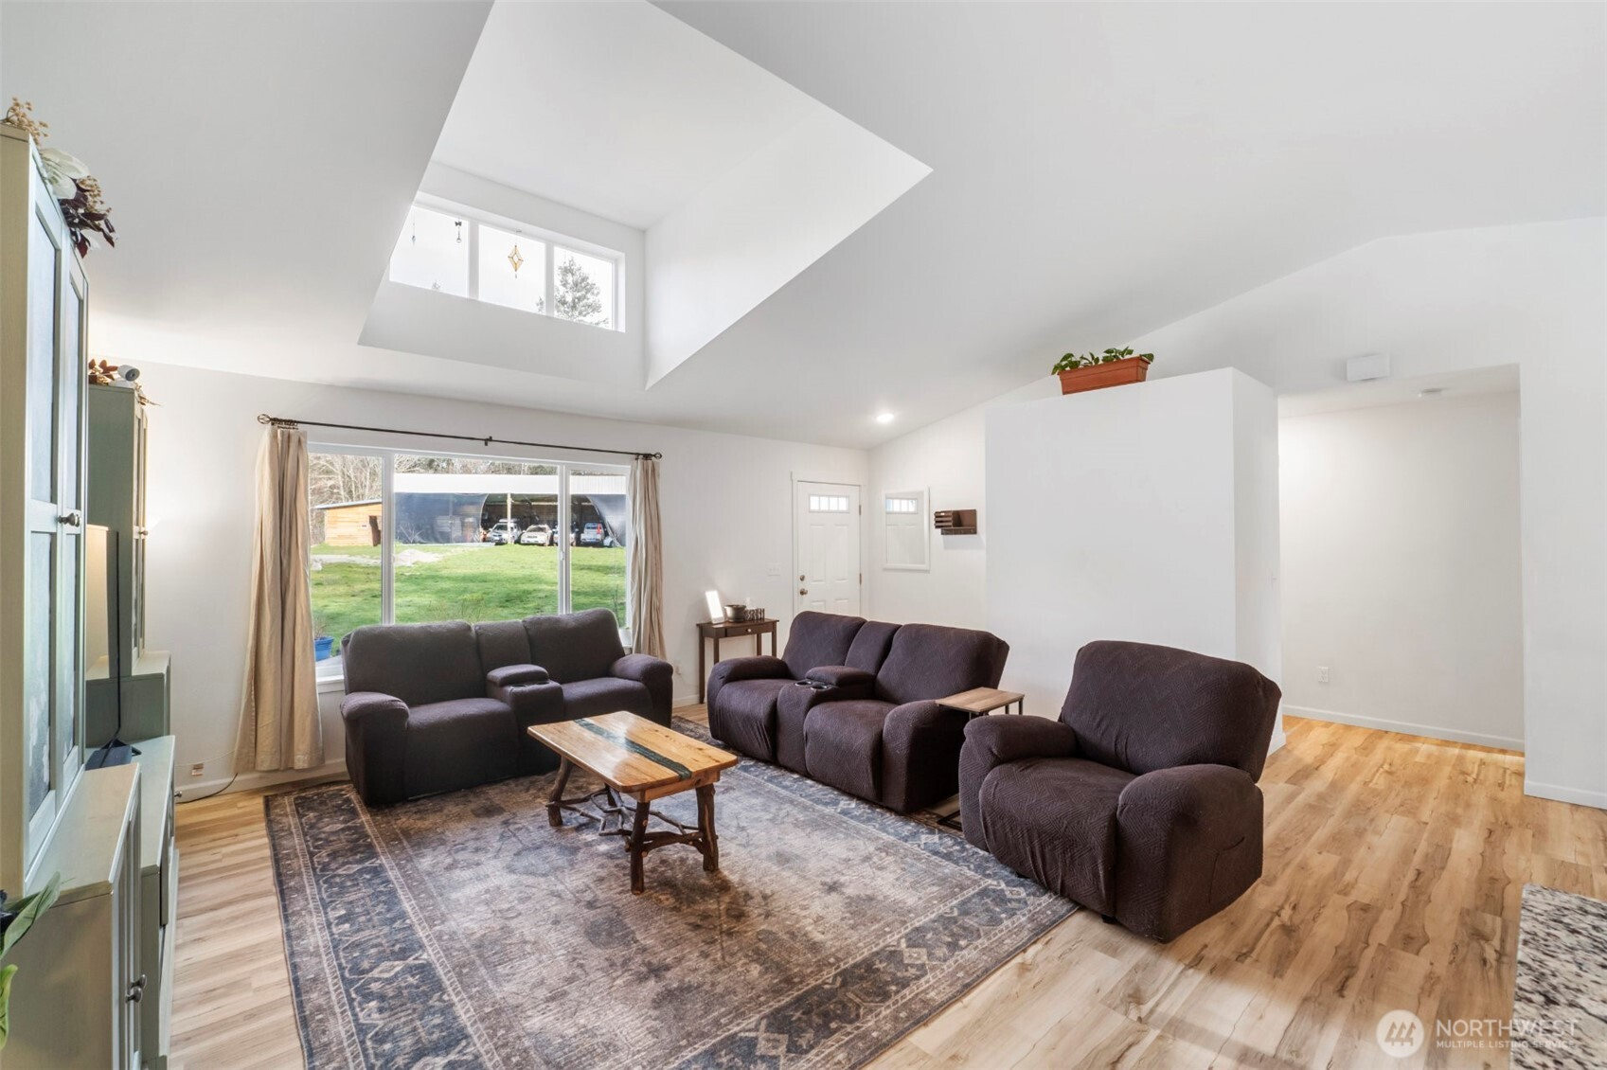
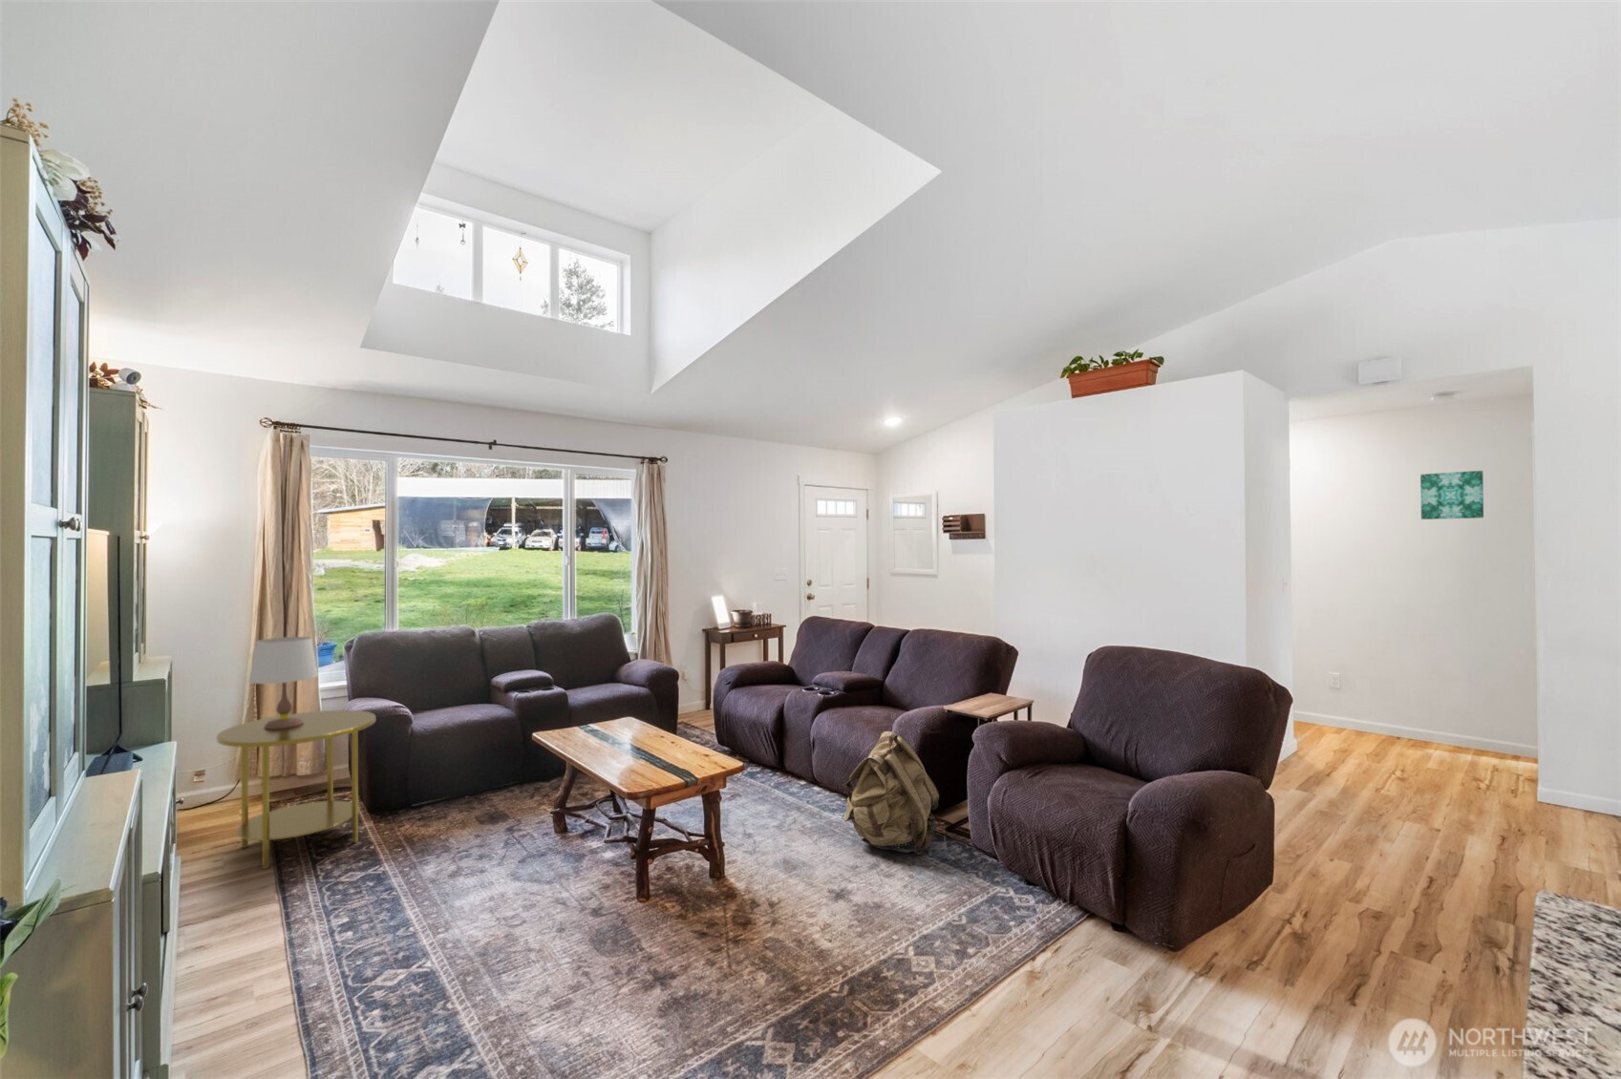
+ table lamp (284, 682)
+ side table (303, 803)
+ backpack (897, 784)
+ wall art (1451, 496)
